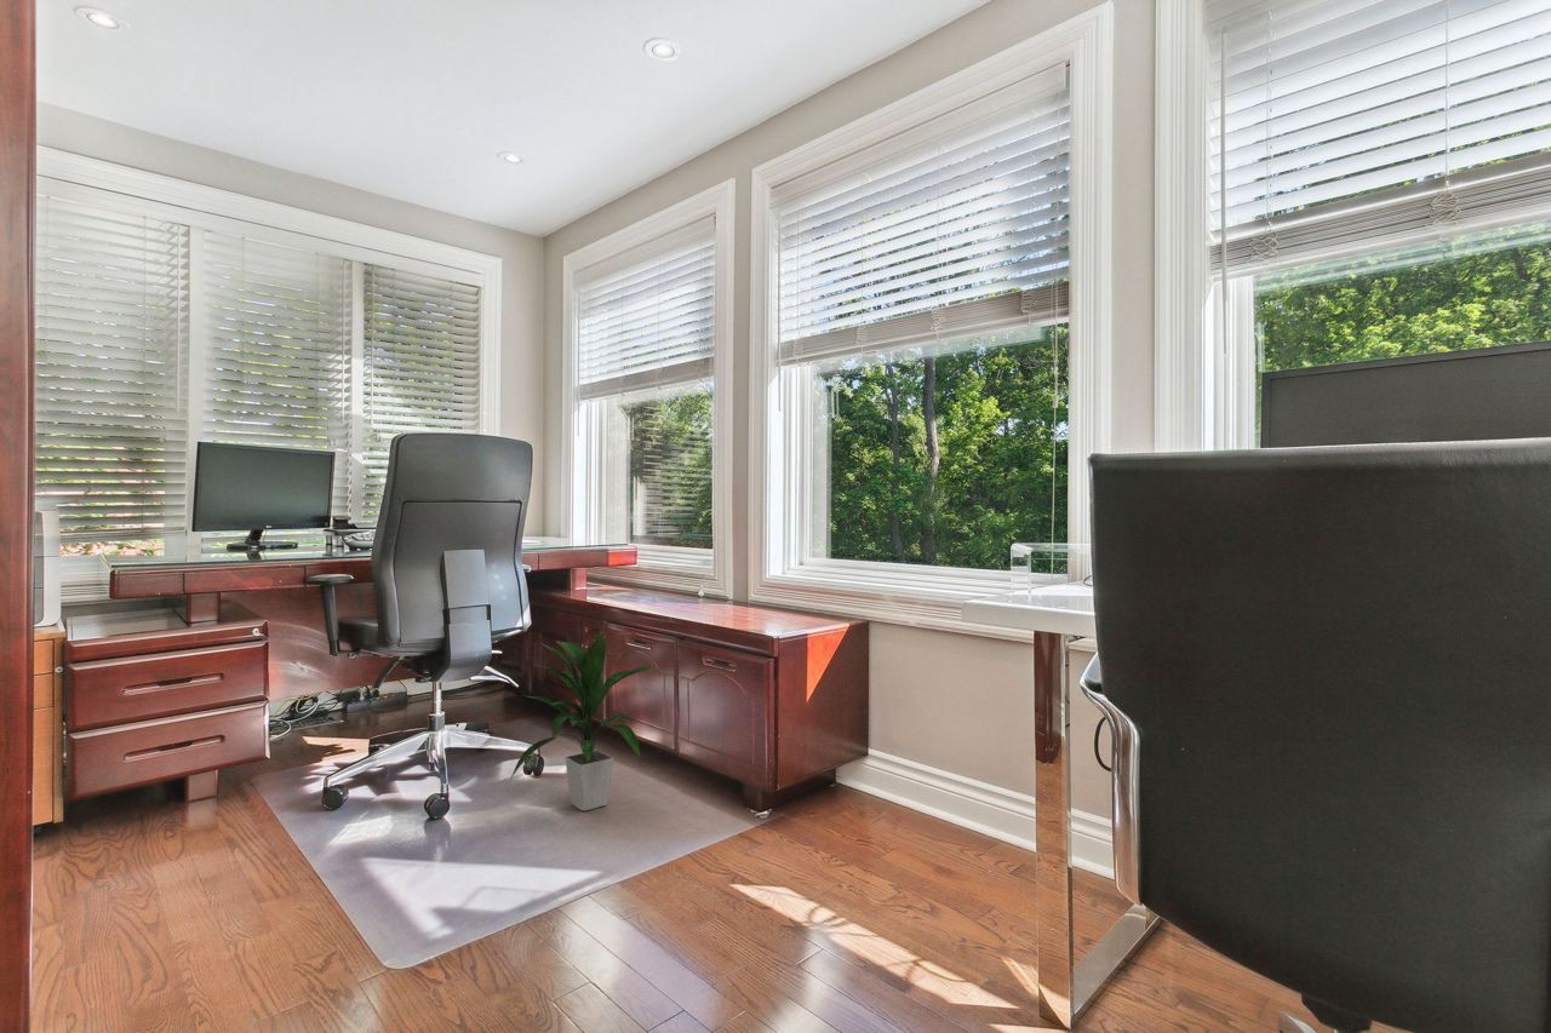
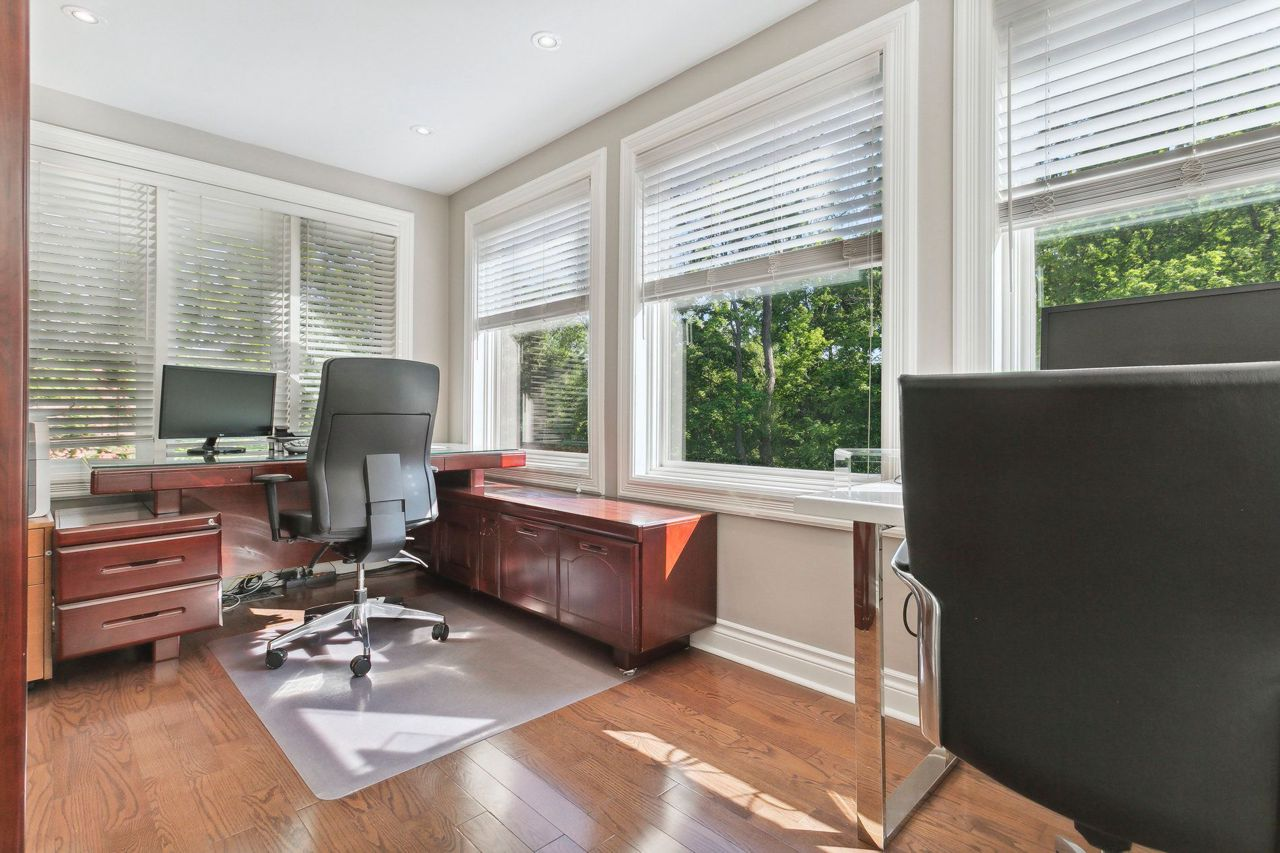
- indoor plant (582, 716)
